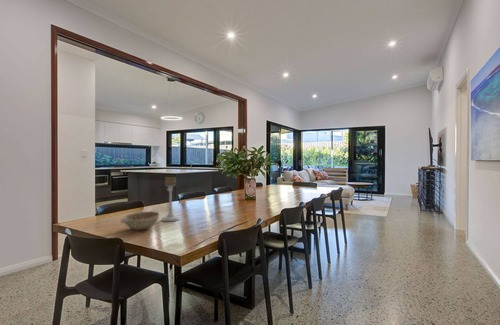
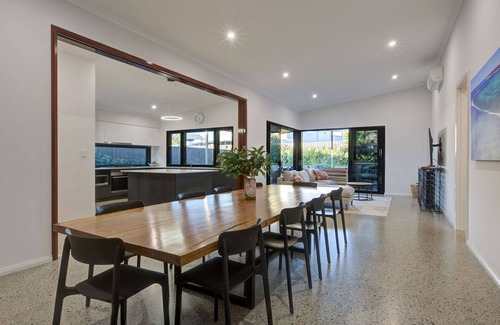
- decorative bowl (141, 221)
- candle holder (170, 198)
